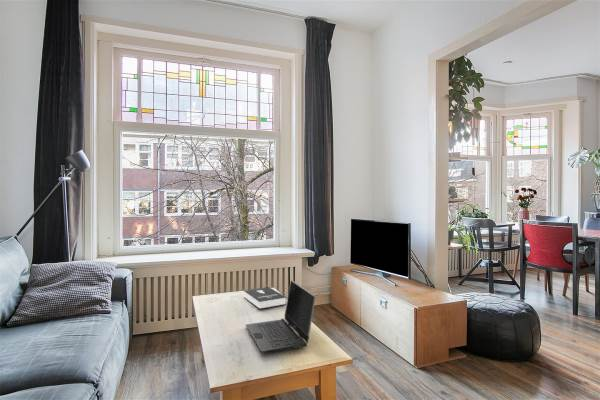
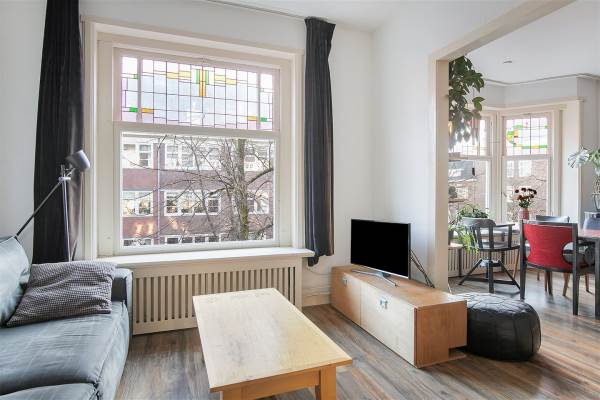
- laptop computer (285, 312)
- booklet (264, 297)
